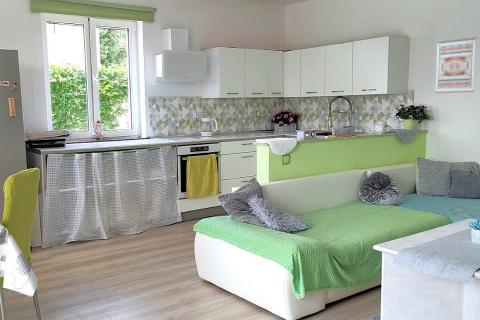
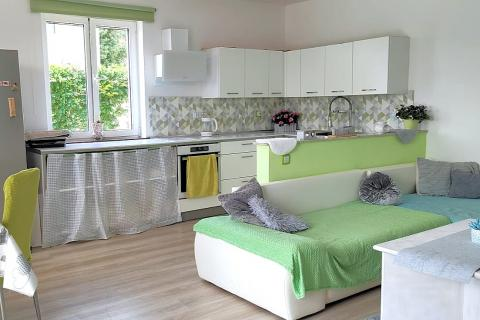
- wall art (454, 66)
